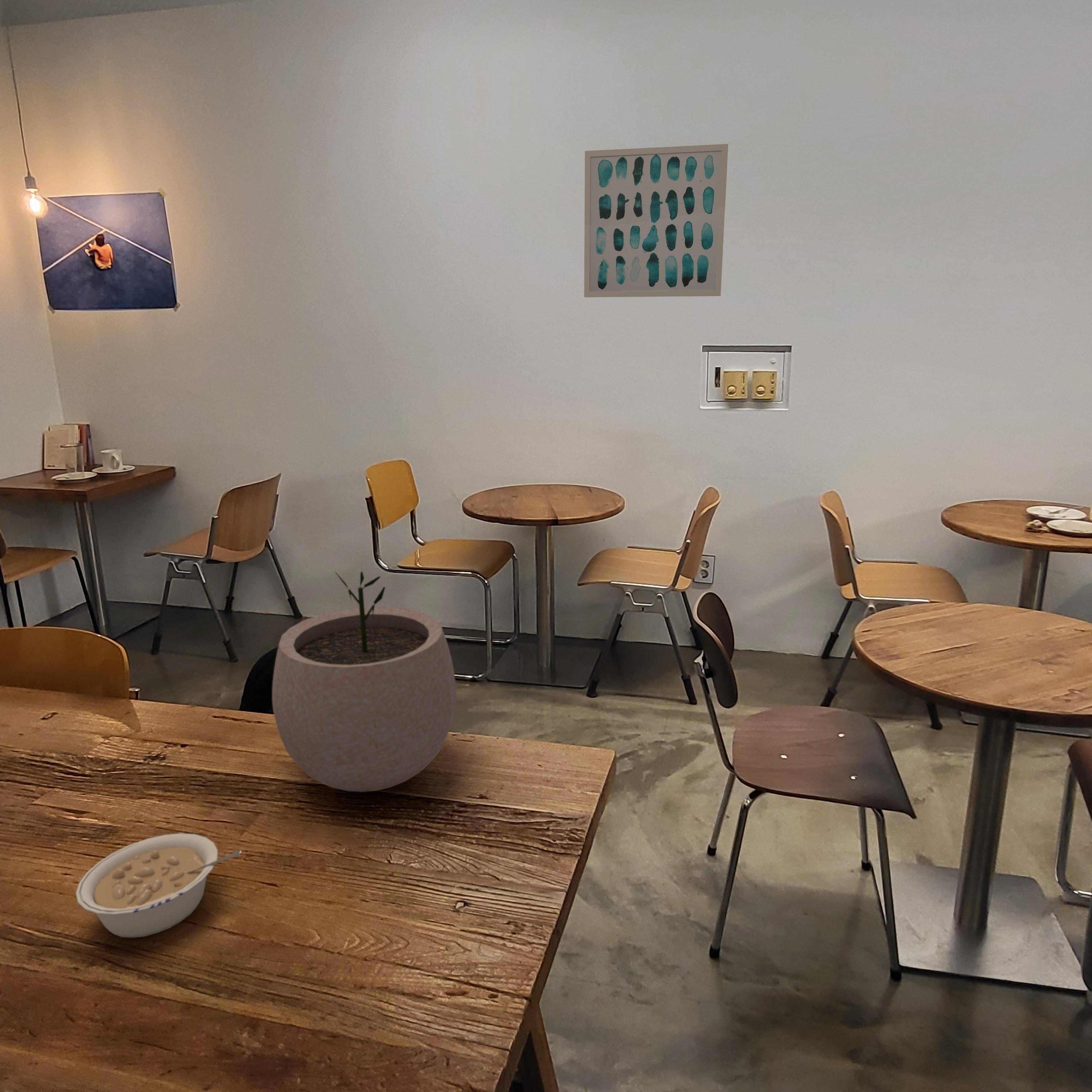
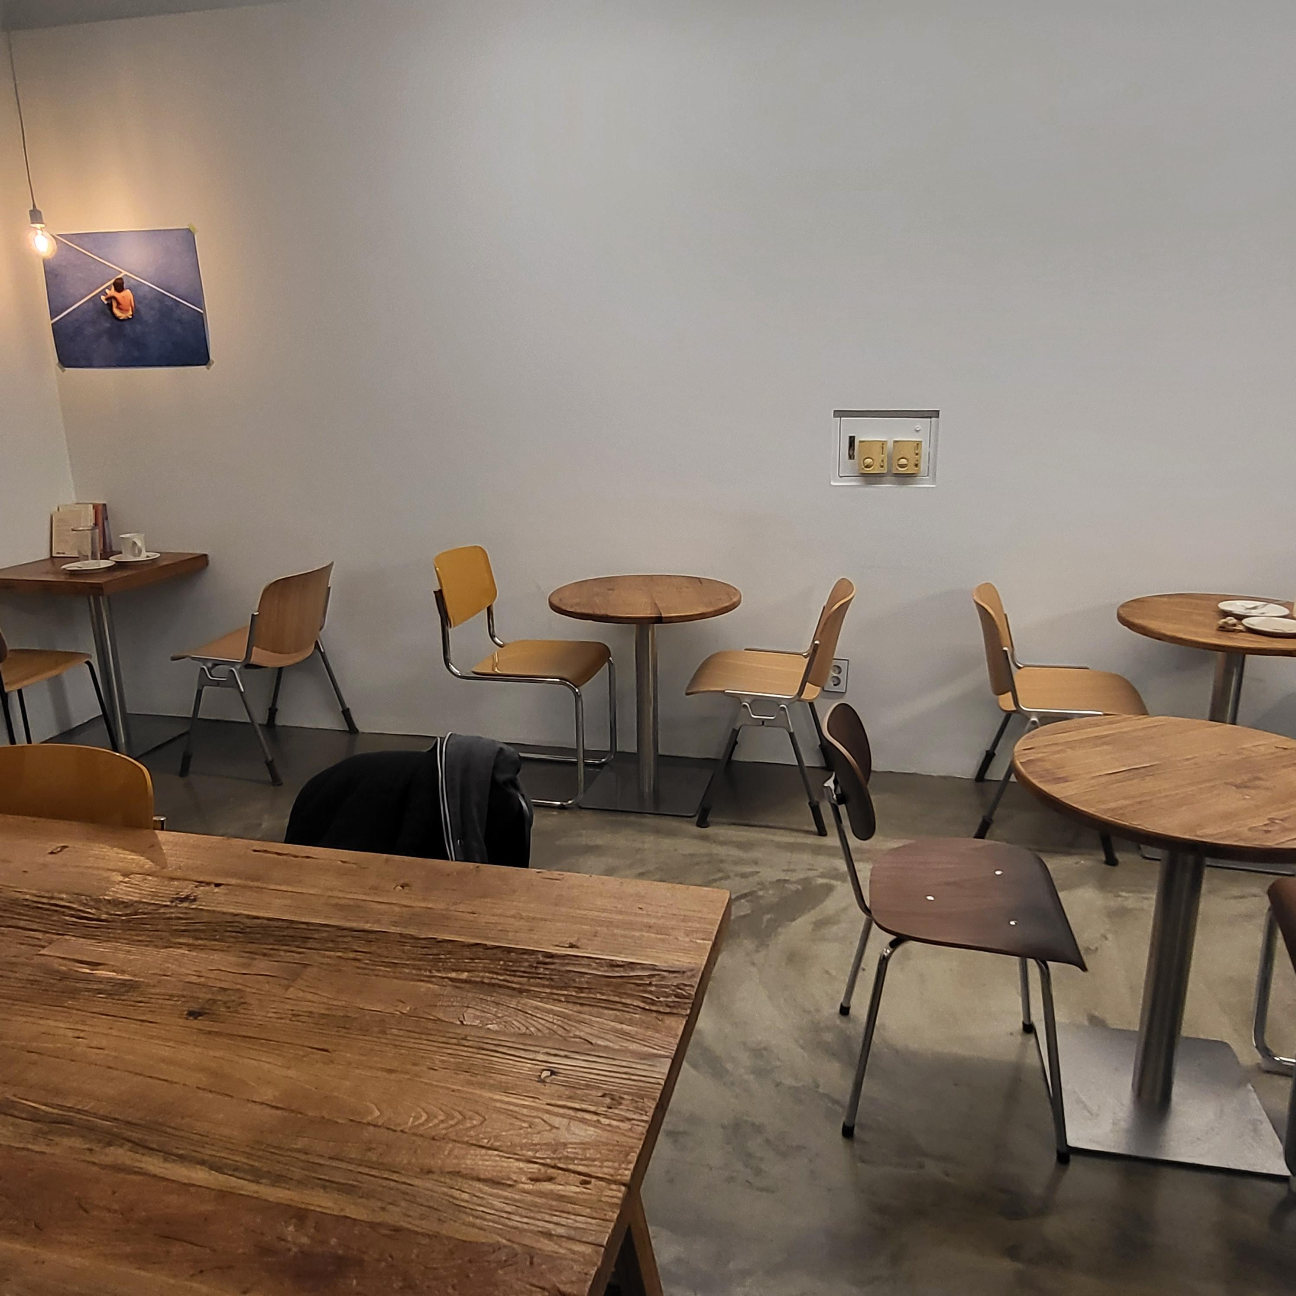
- plant pot (365, 674)
- wall art (653, 224)
- legume (157, 883)
